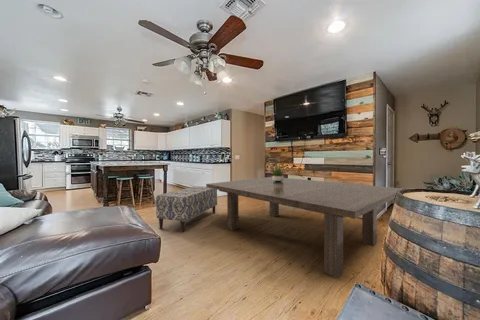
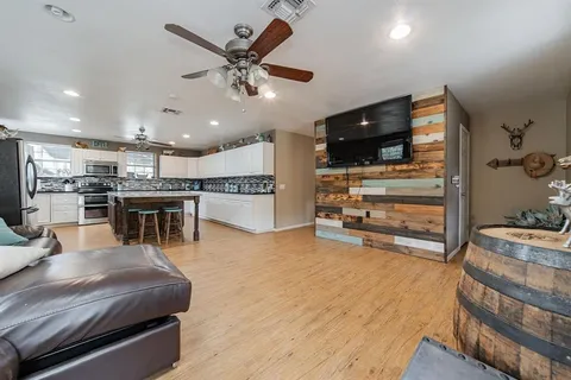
- dining table (295, 207)
- potted plant (278, 171)
- bench (190, 205)
